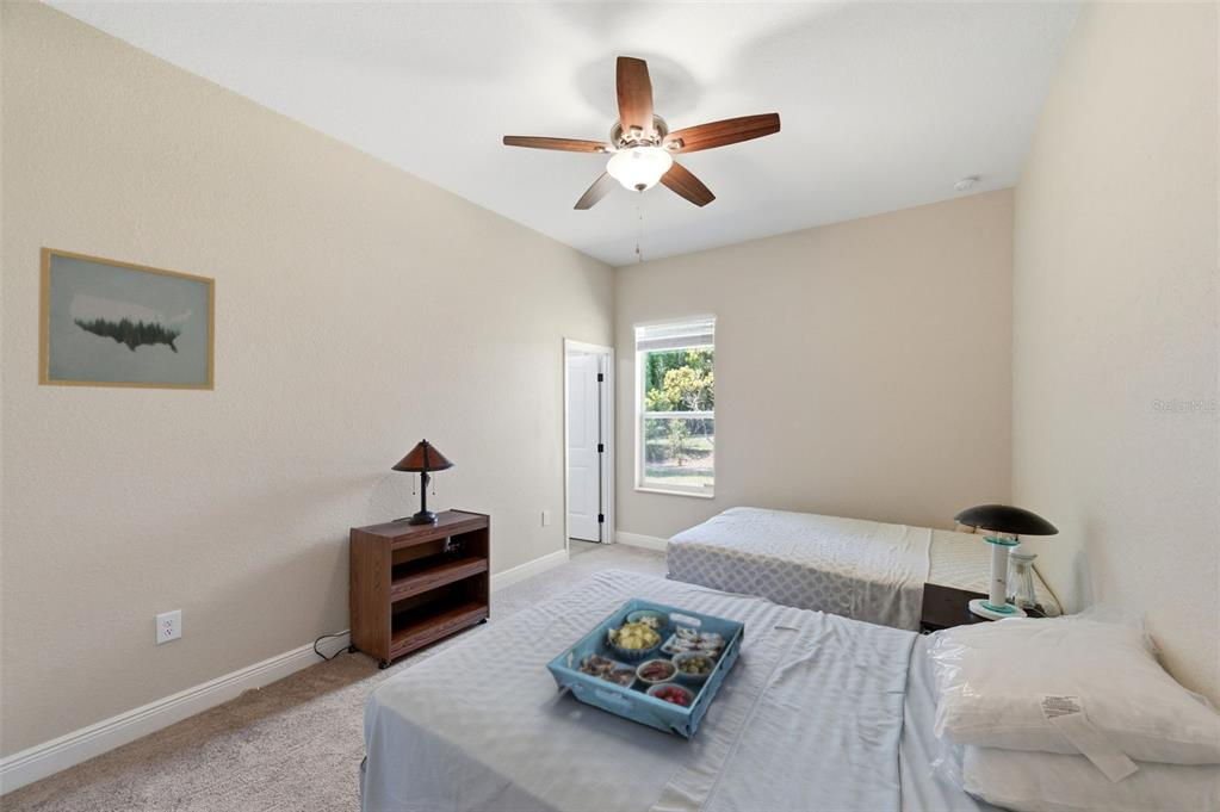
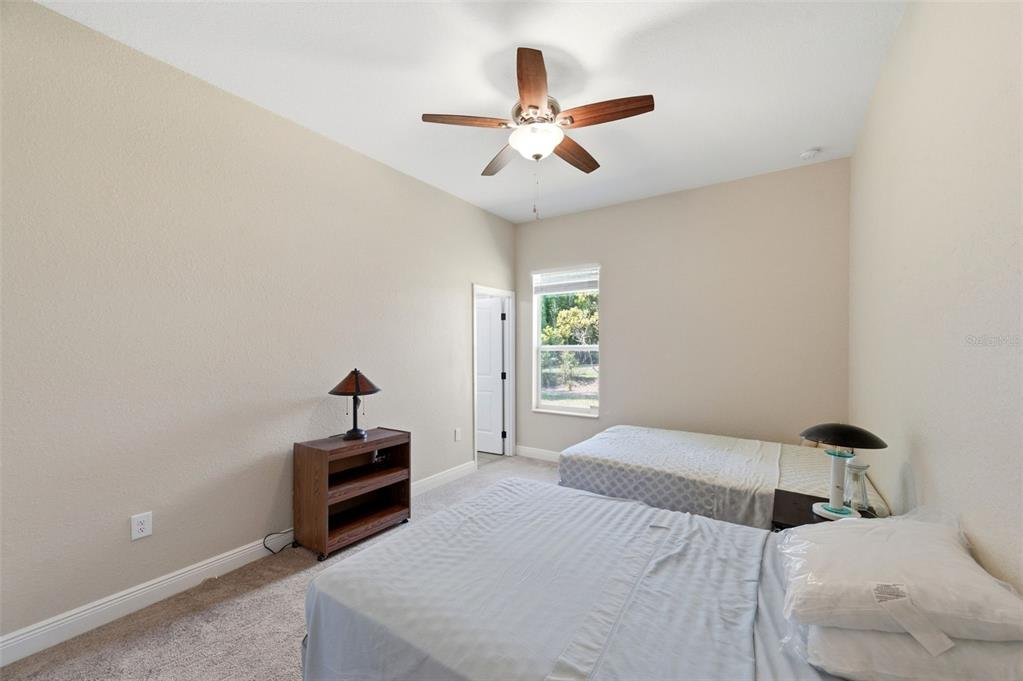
- wall art (135, 326)
- serving tray (654, 653)
